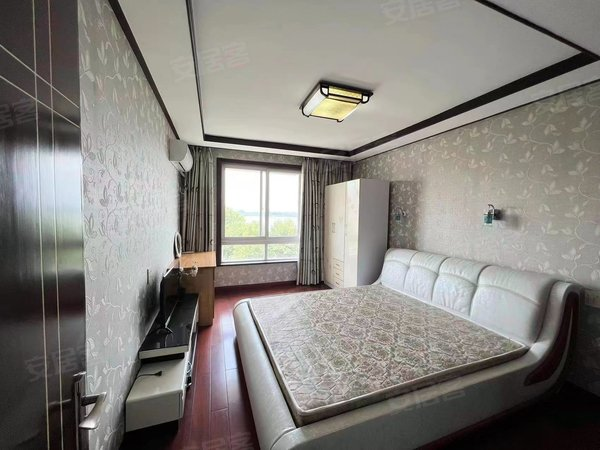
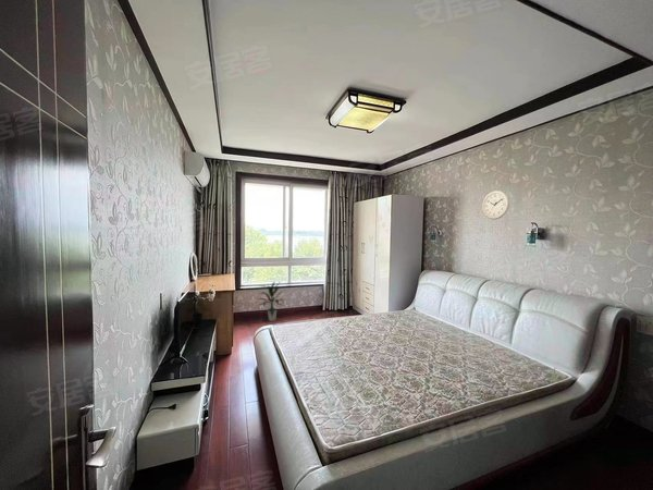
+ wall clock (494, 205)
+ indoor plant (271, 301)
